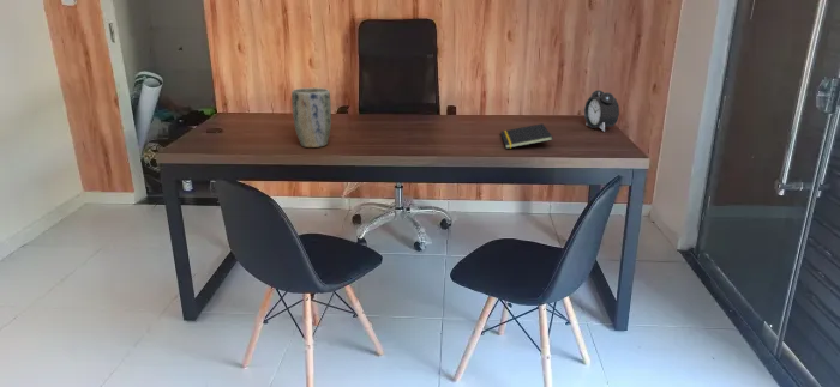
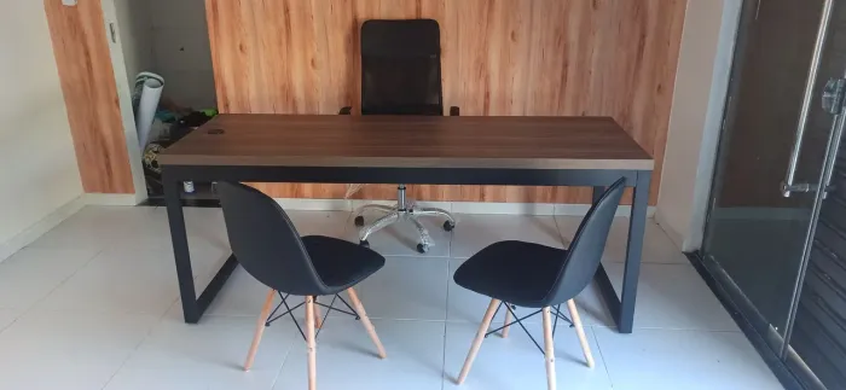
- alarm clock (600, 109)
- plant pot (312, 117)
- notepad (524, 135)
